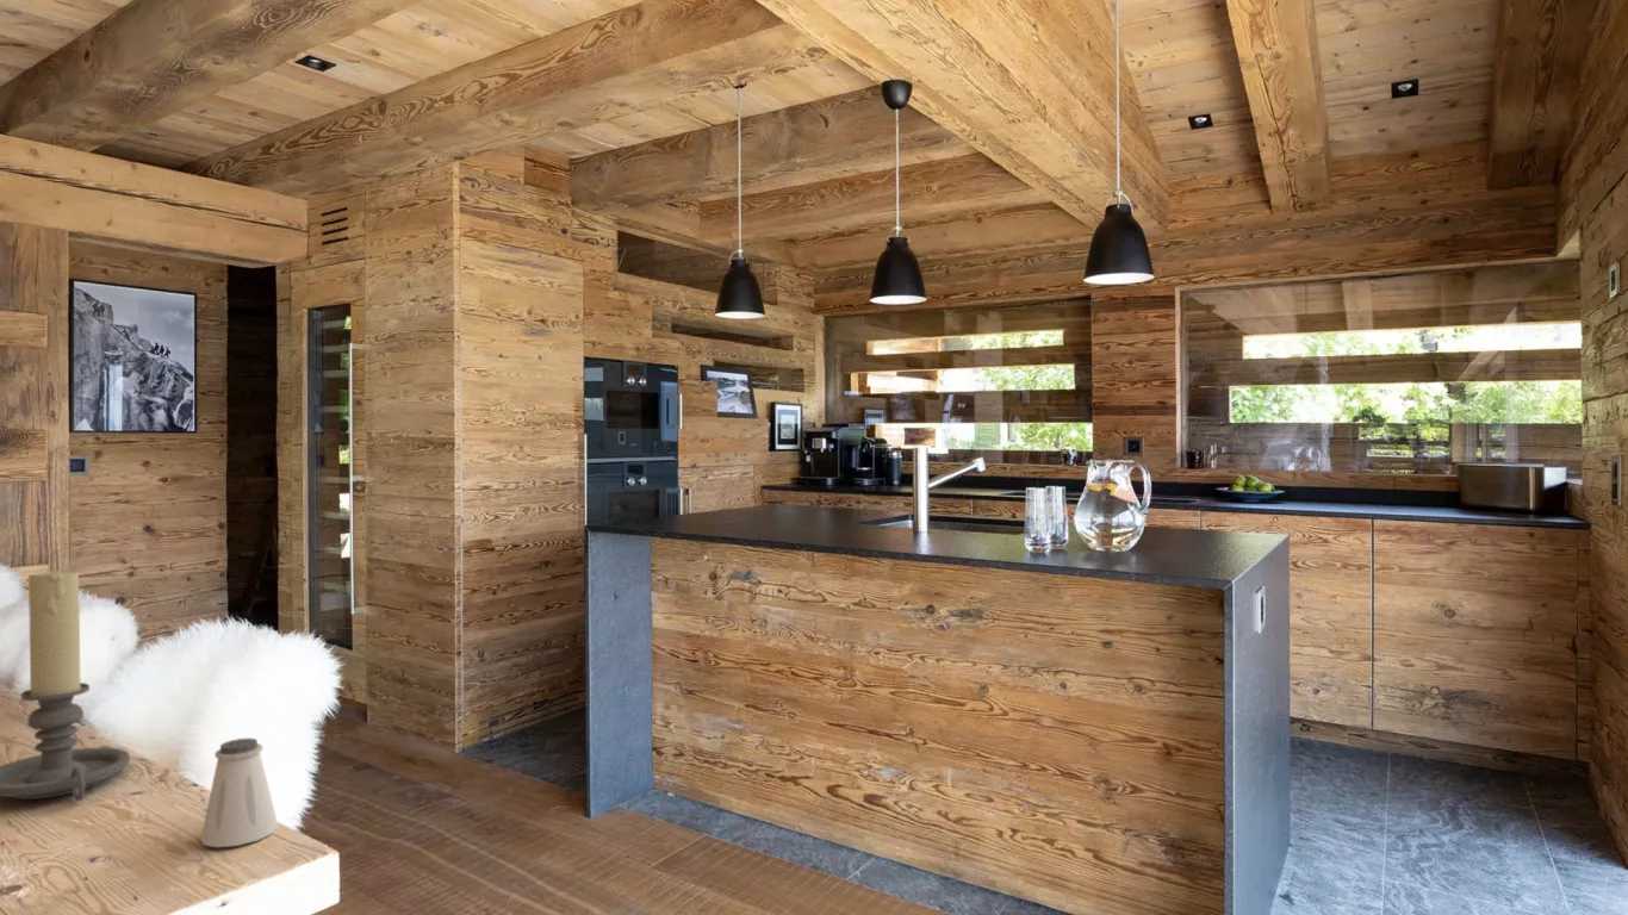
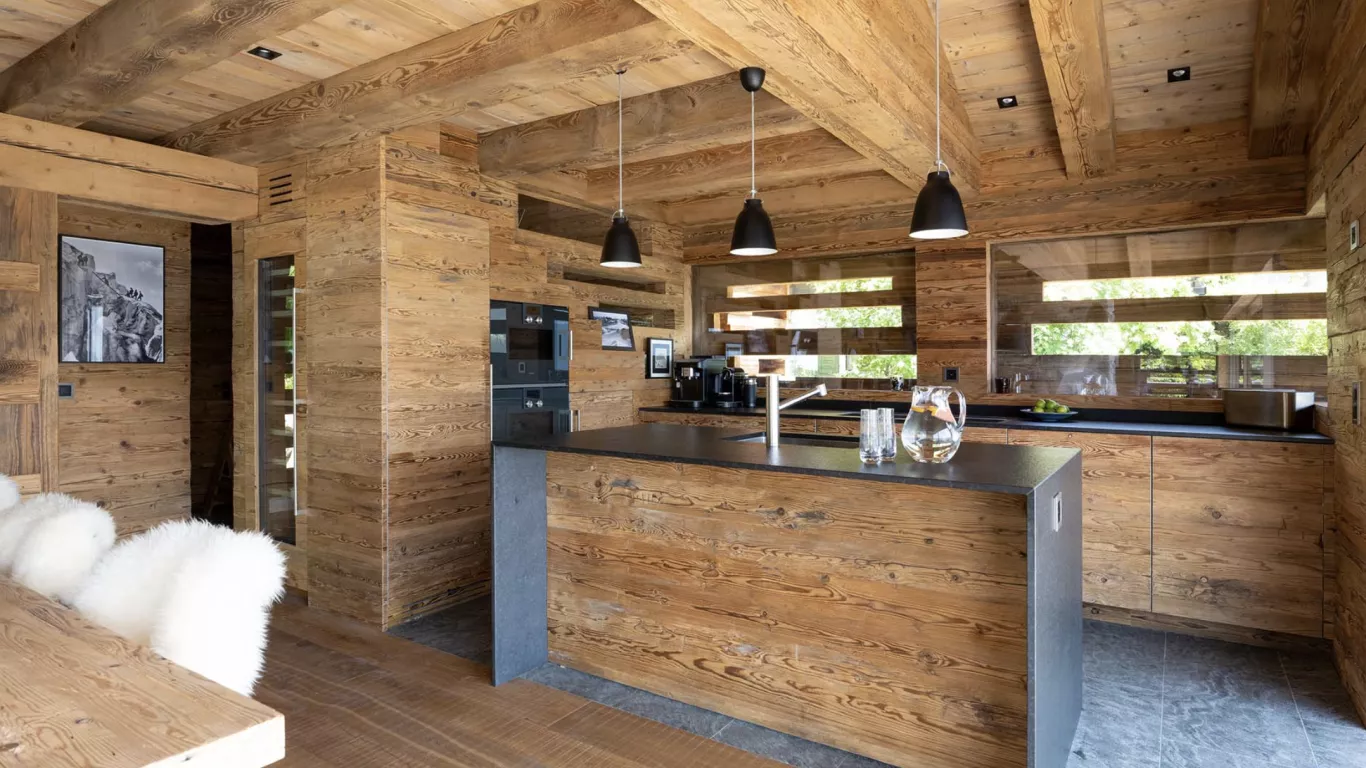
- saltshaker (238, 788)
- candle holder (58, 678)
